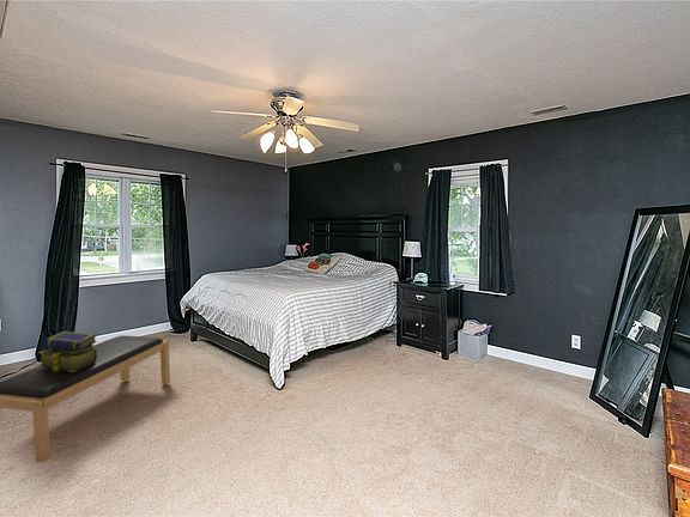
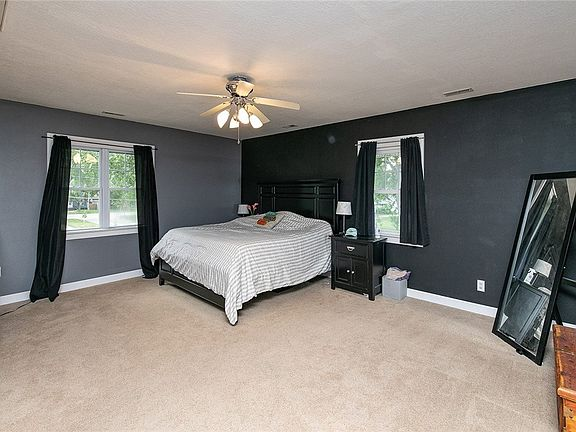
- stack of books (71, 349)
- bench (91, 384)
